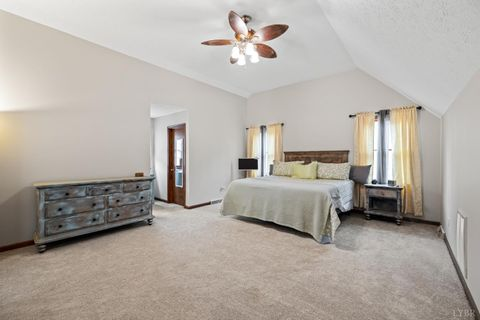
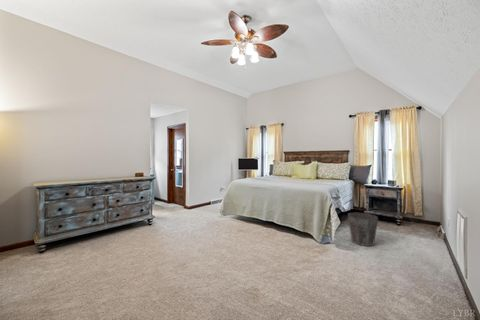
+ waste bin (362, 229)
